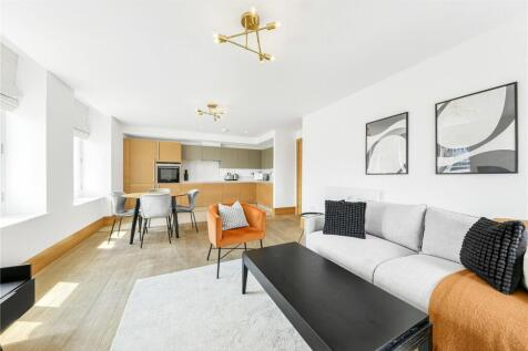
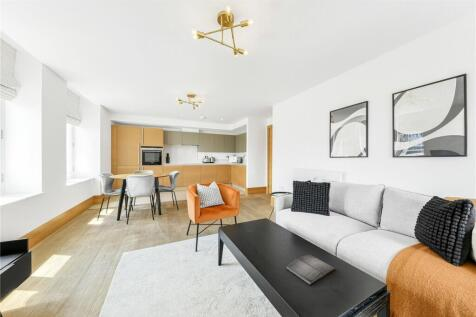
+ hardback book (310, 266)
